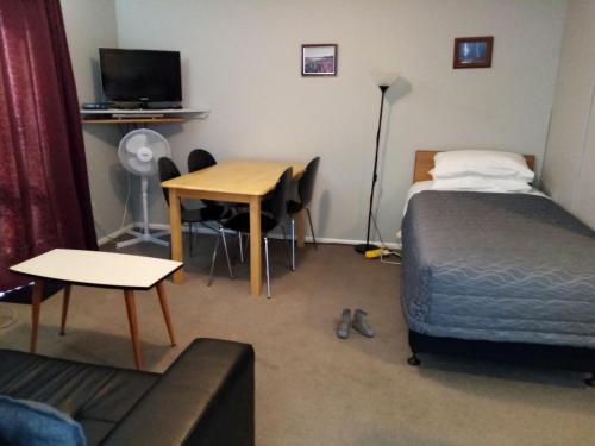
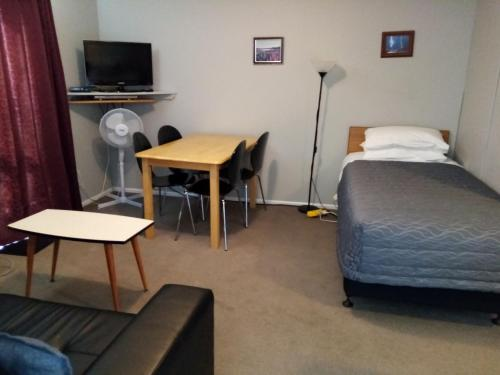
- boots (352, 322)
